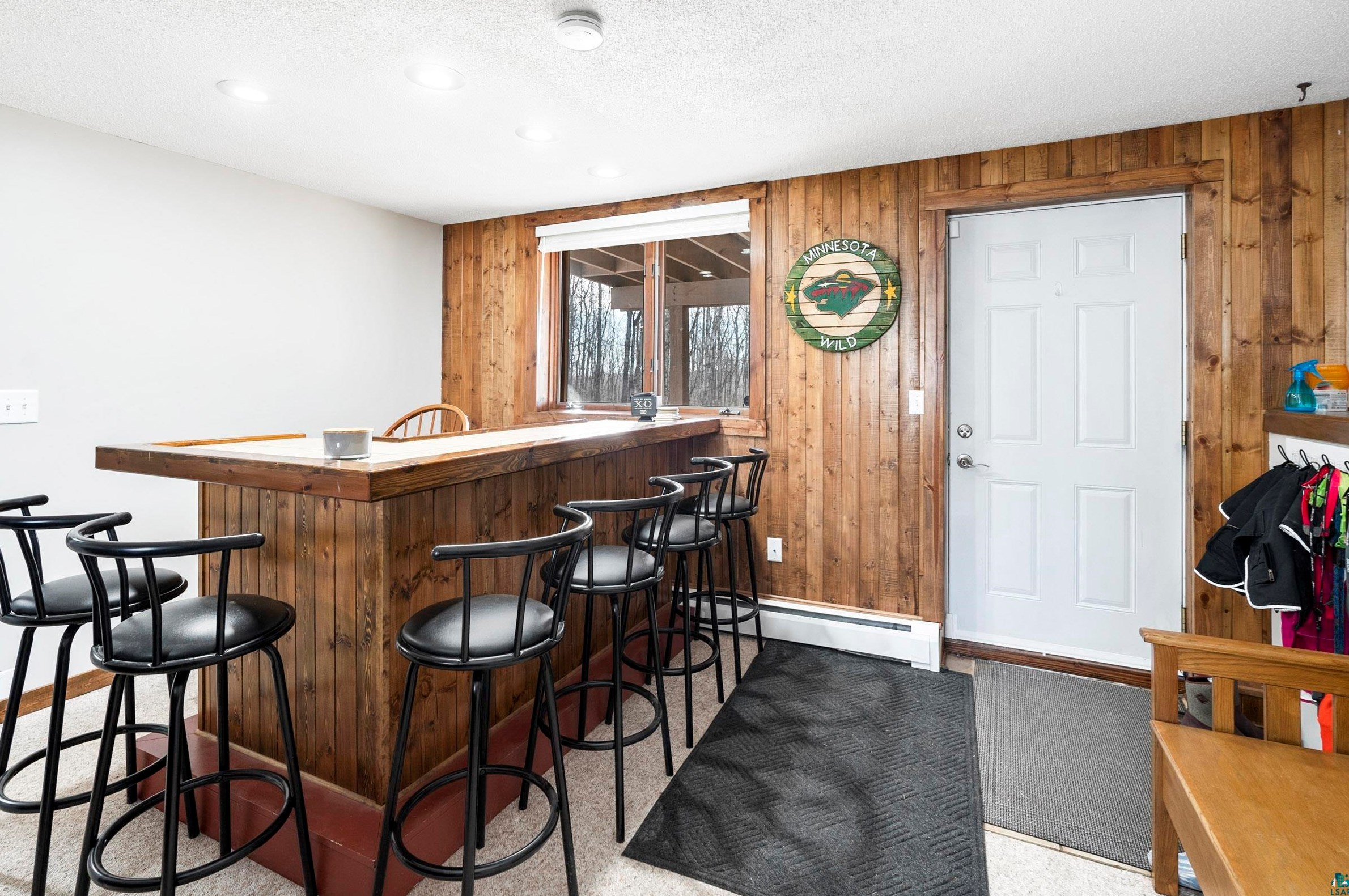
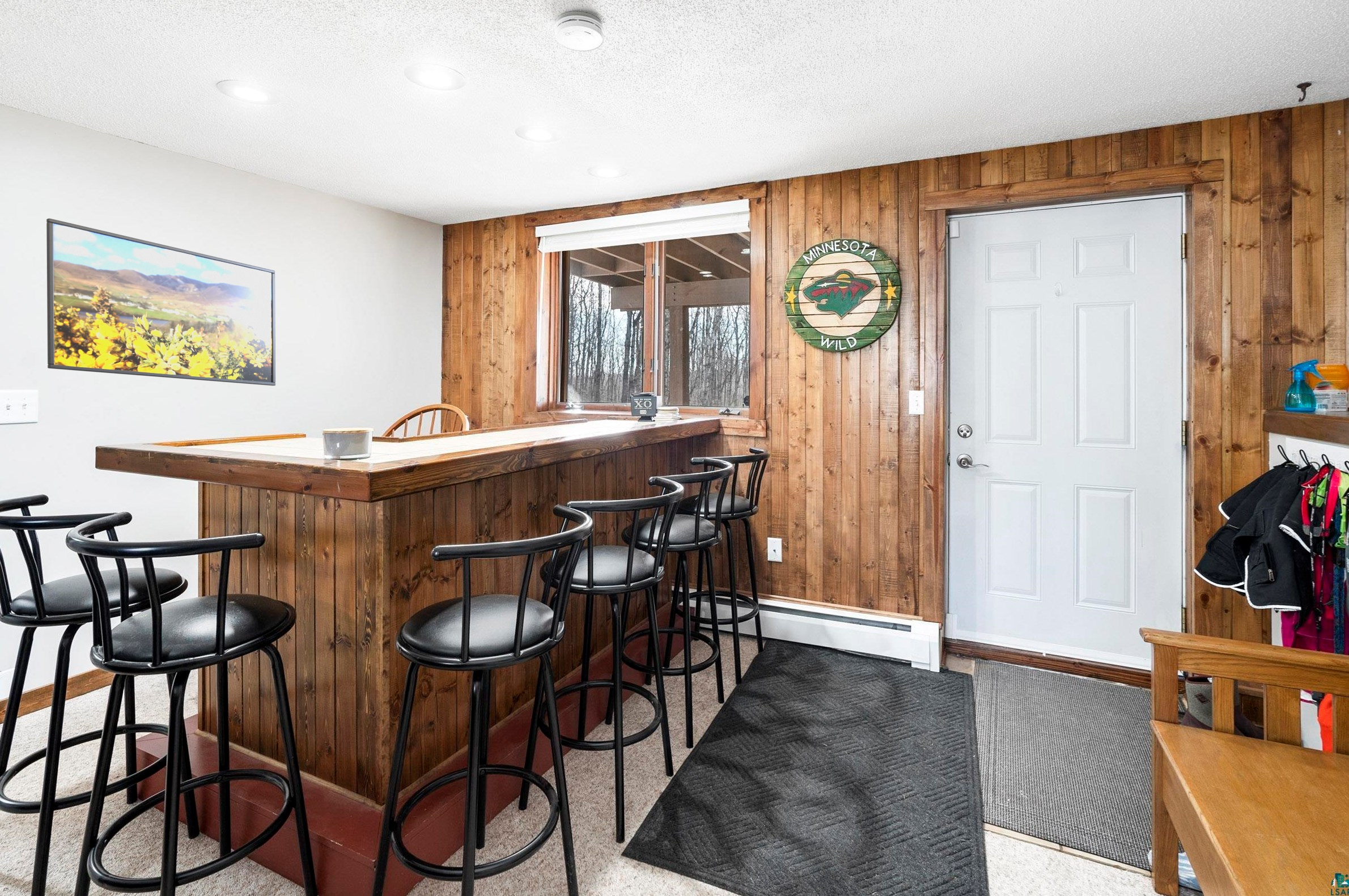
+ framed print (176, 313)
